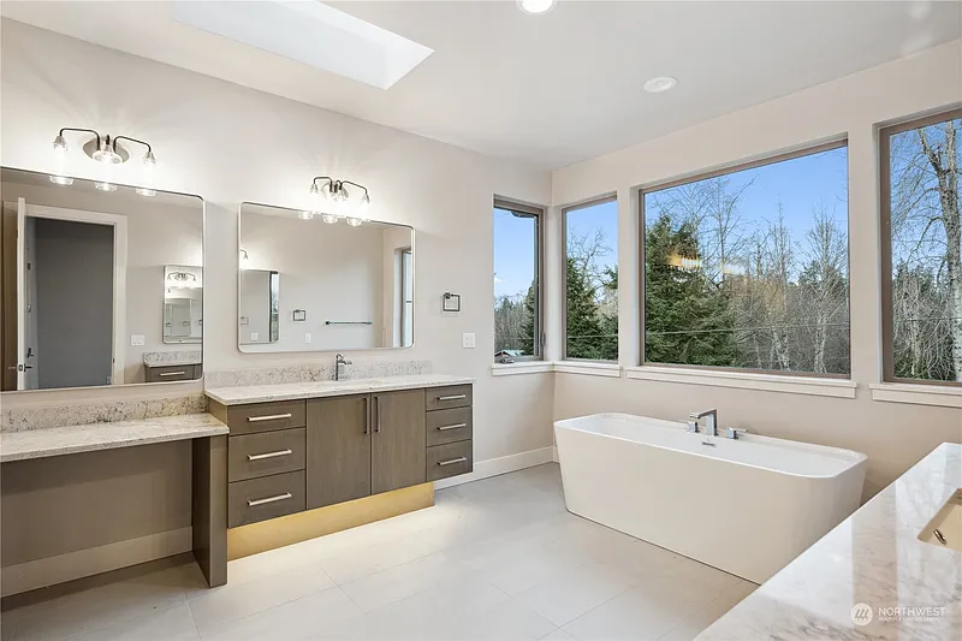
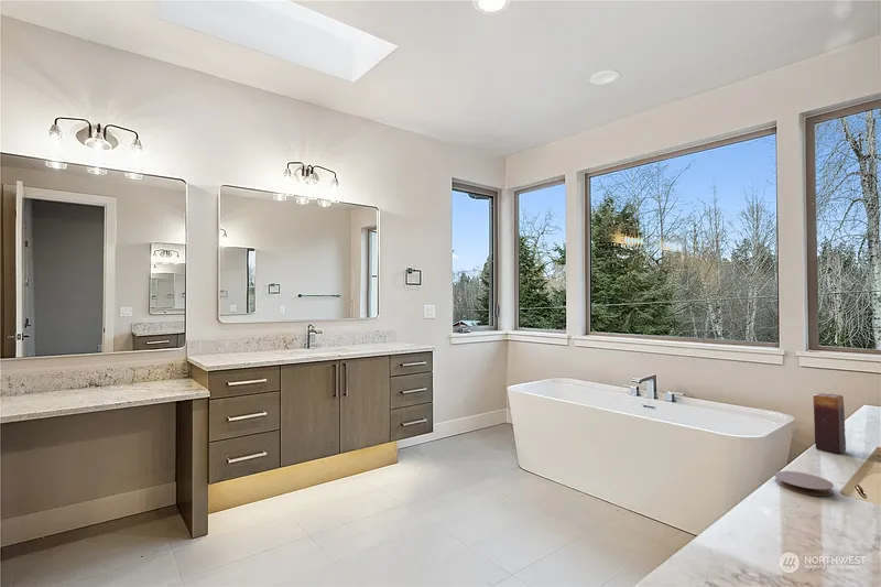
+ coaster (803, 482)
+ candle (829, 422)
